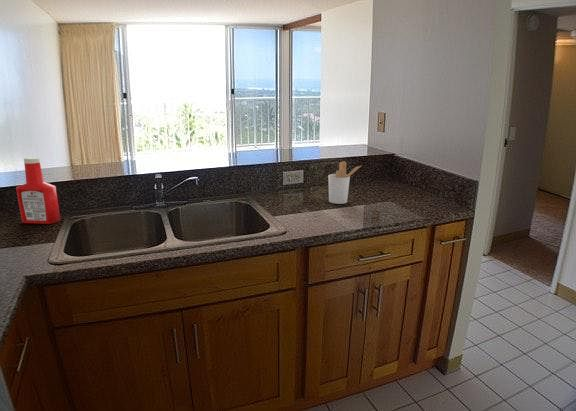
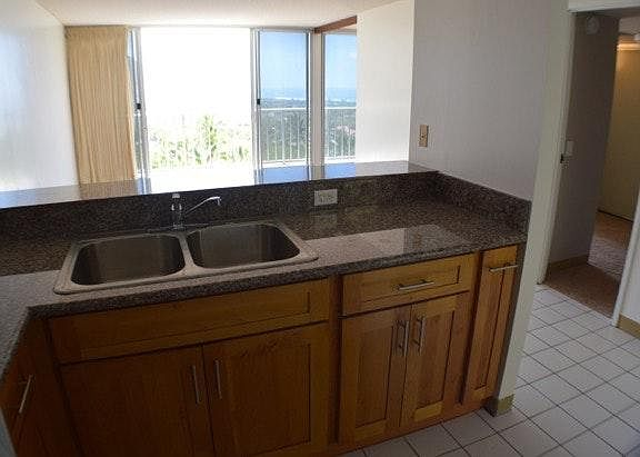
- soap bottle (36, 190)
- utensil holder (344, 182)
